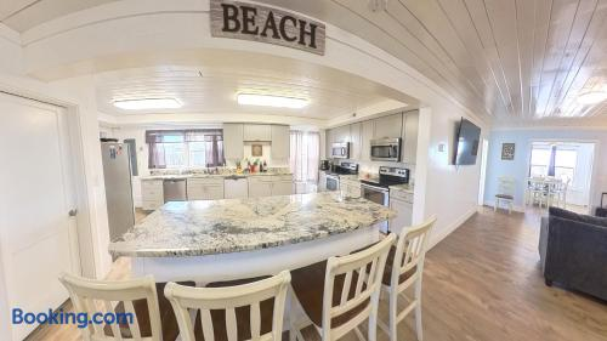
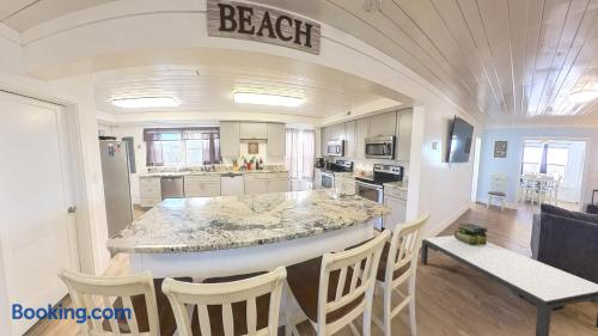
+ stack of books (470, 232)
+ coffee table (494, 274)
